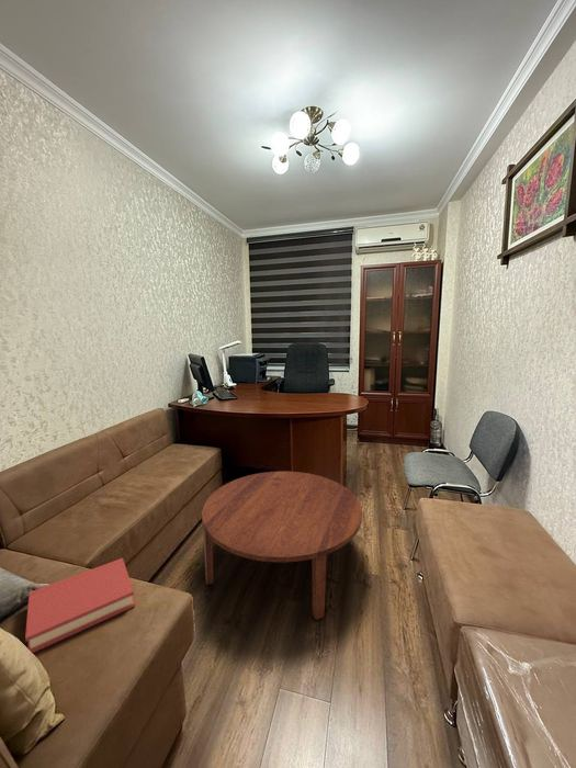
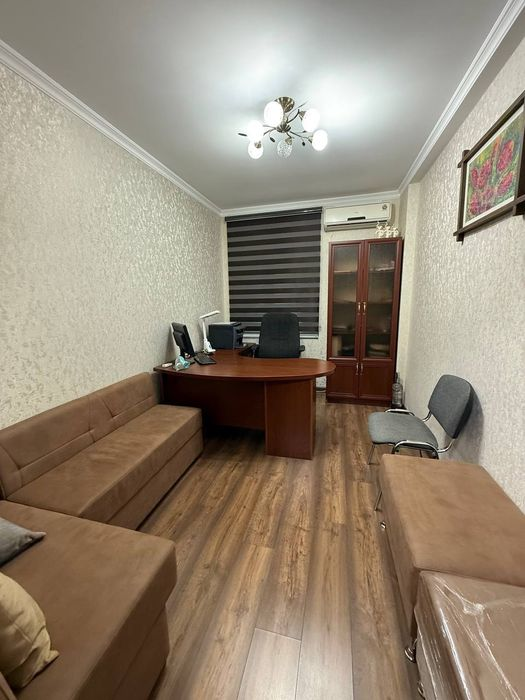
- hardback book (81, 598)
- coffee table (282, 531)
